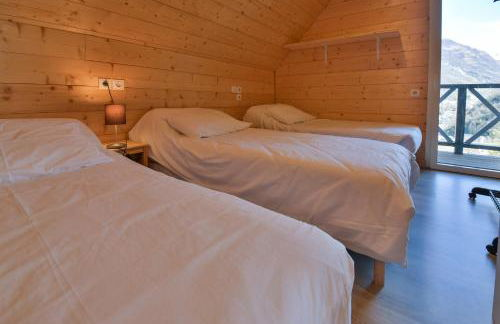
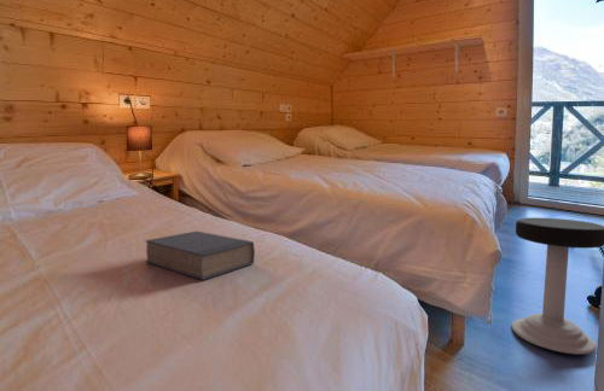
+ stool (554, 280)
+ book (199, 251)
